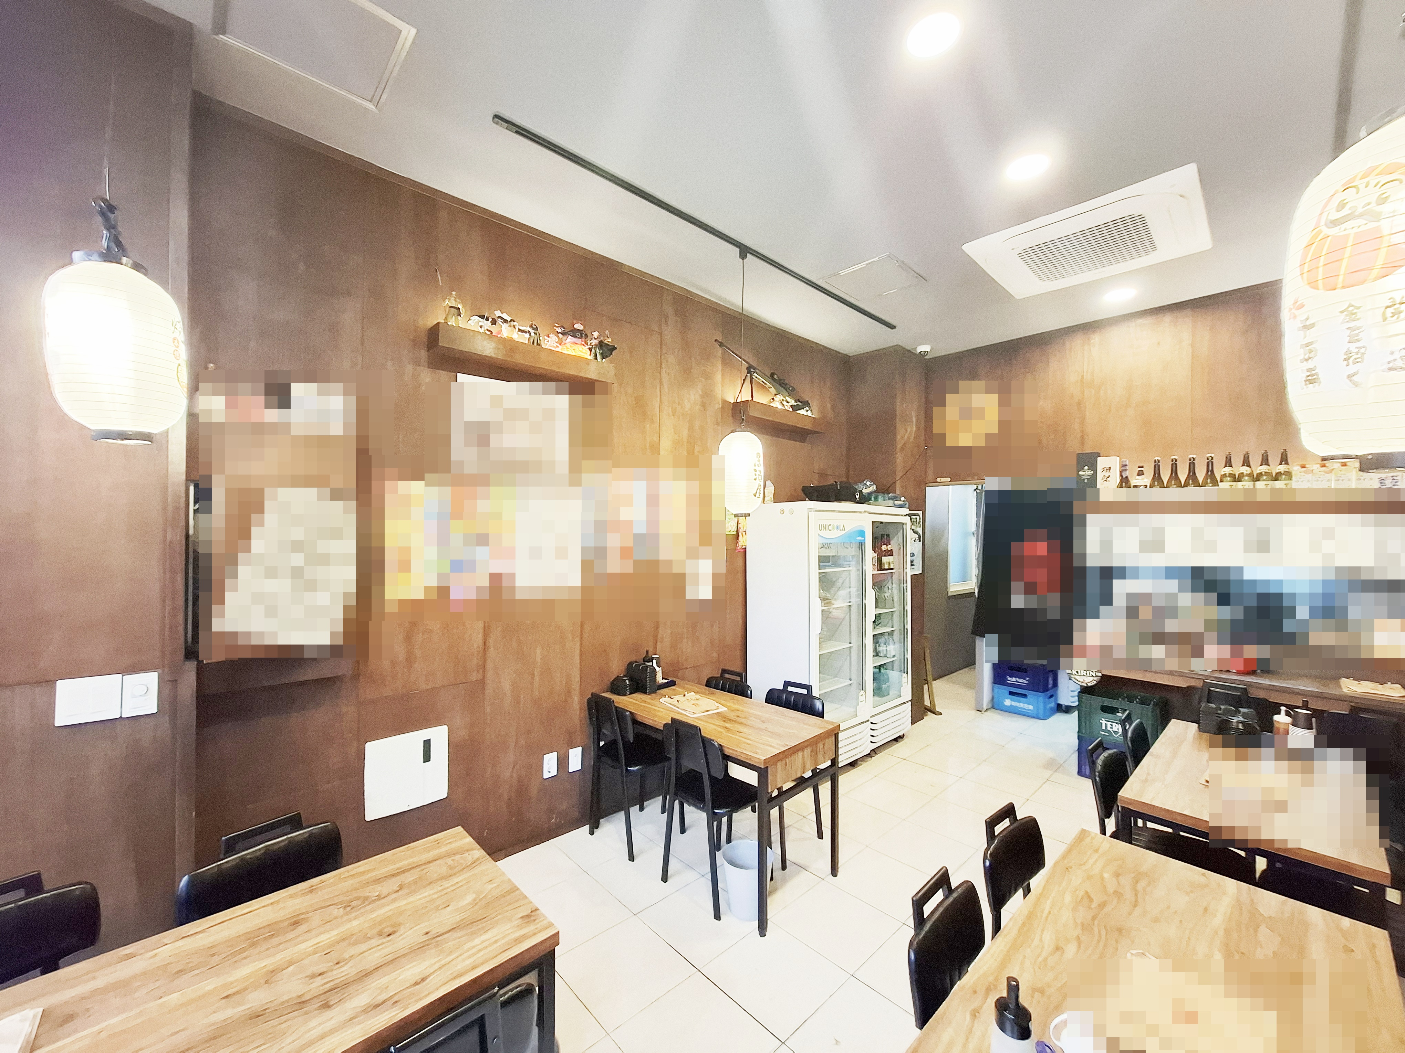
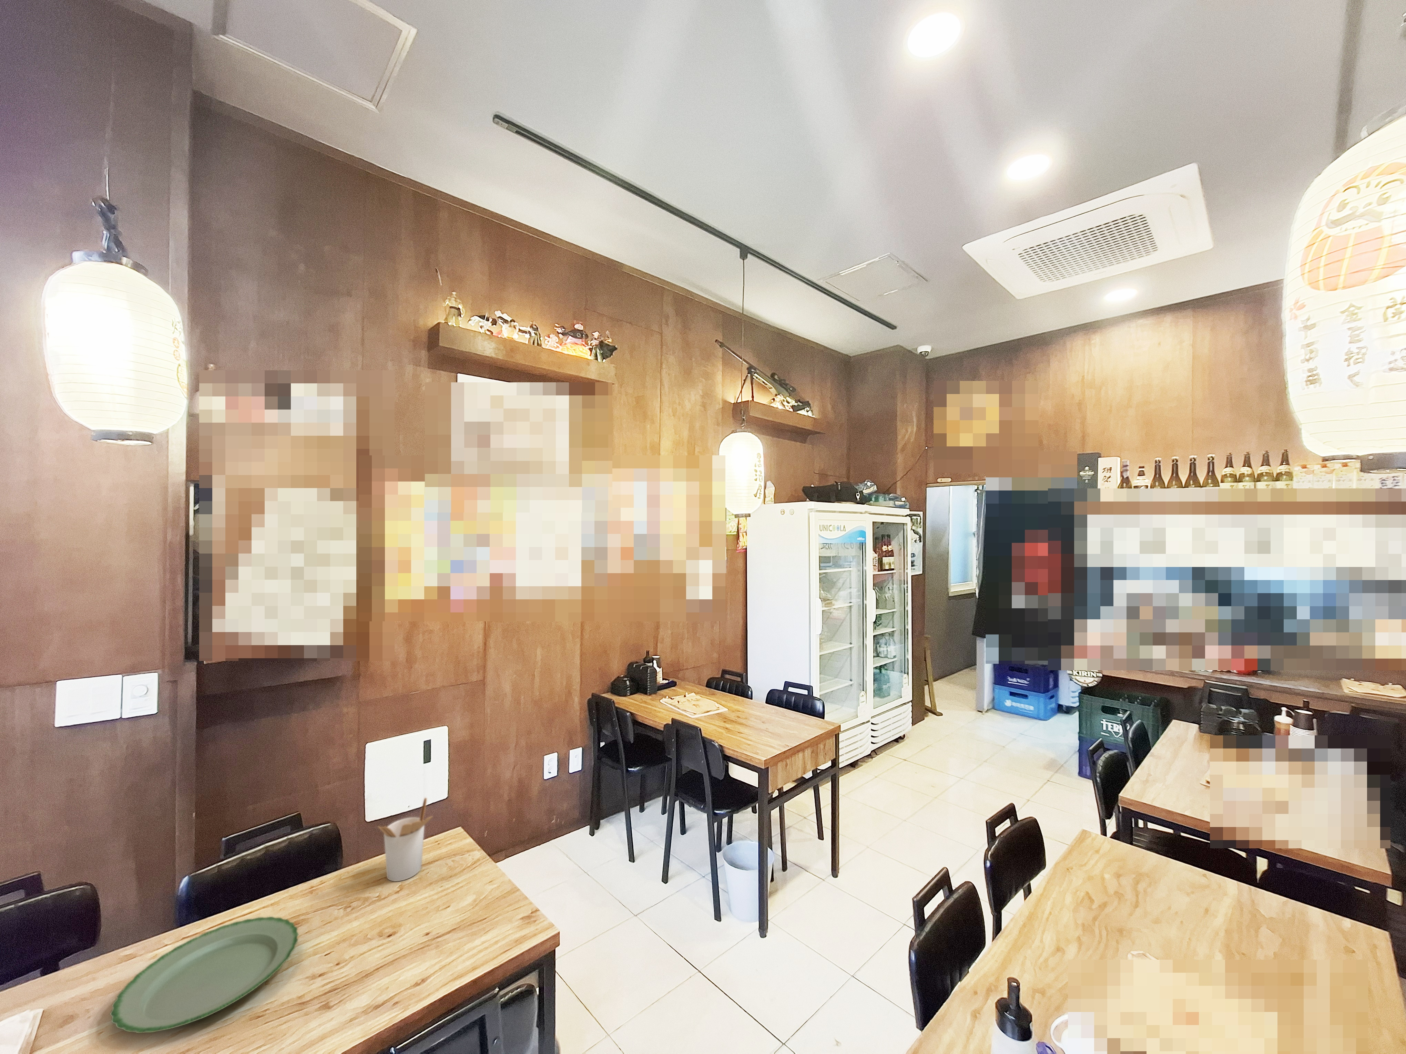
+ utensil holder (409, 841)
+ plate (213, 974)
